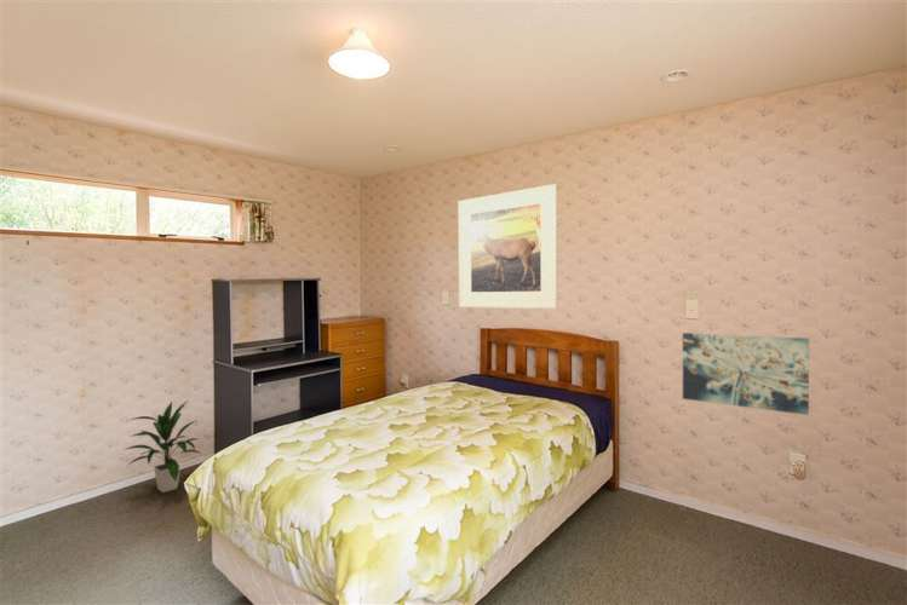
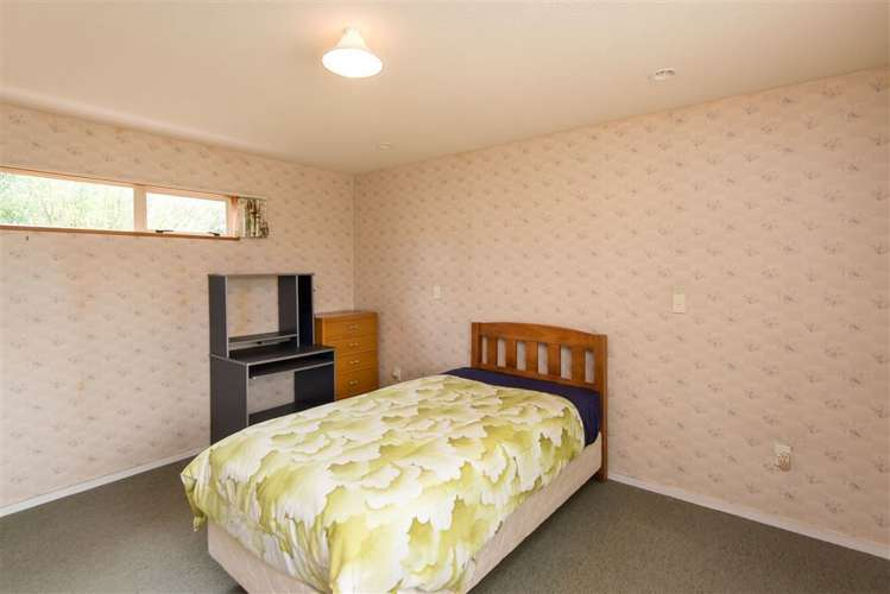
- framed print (504, 250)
- wall art (741, 370)
- indoor plant (165, 446)
